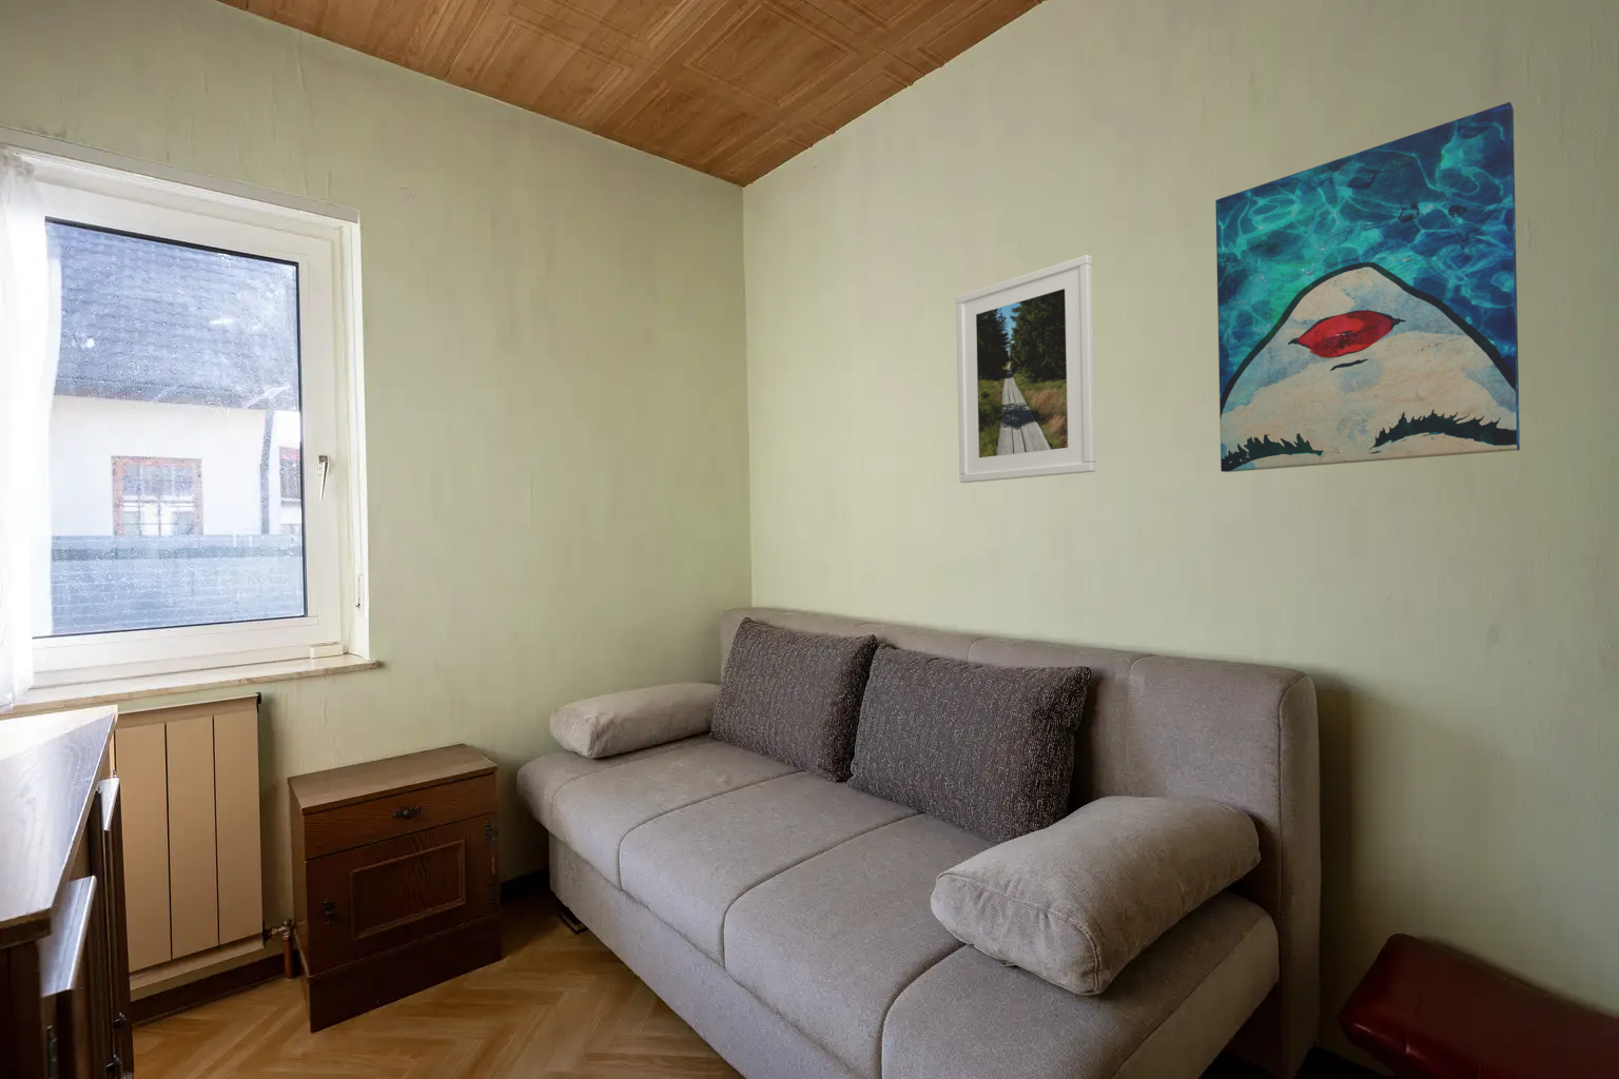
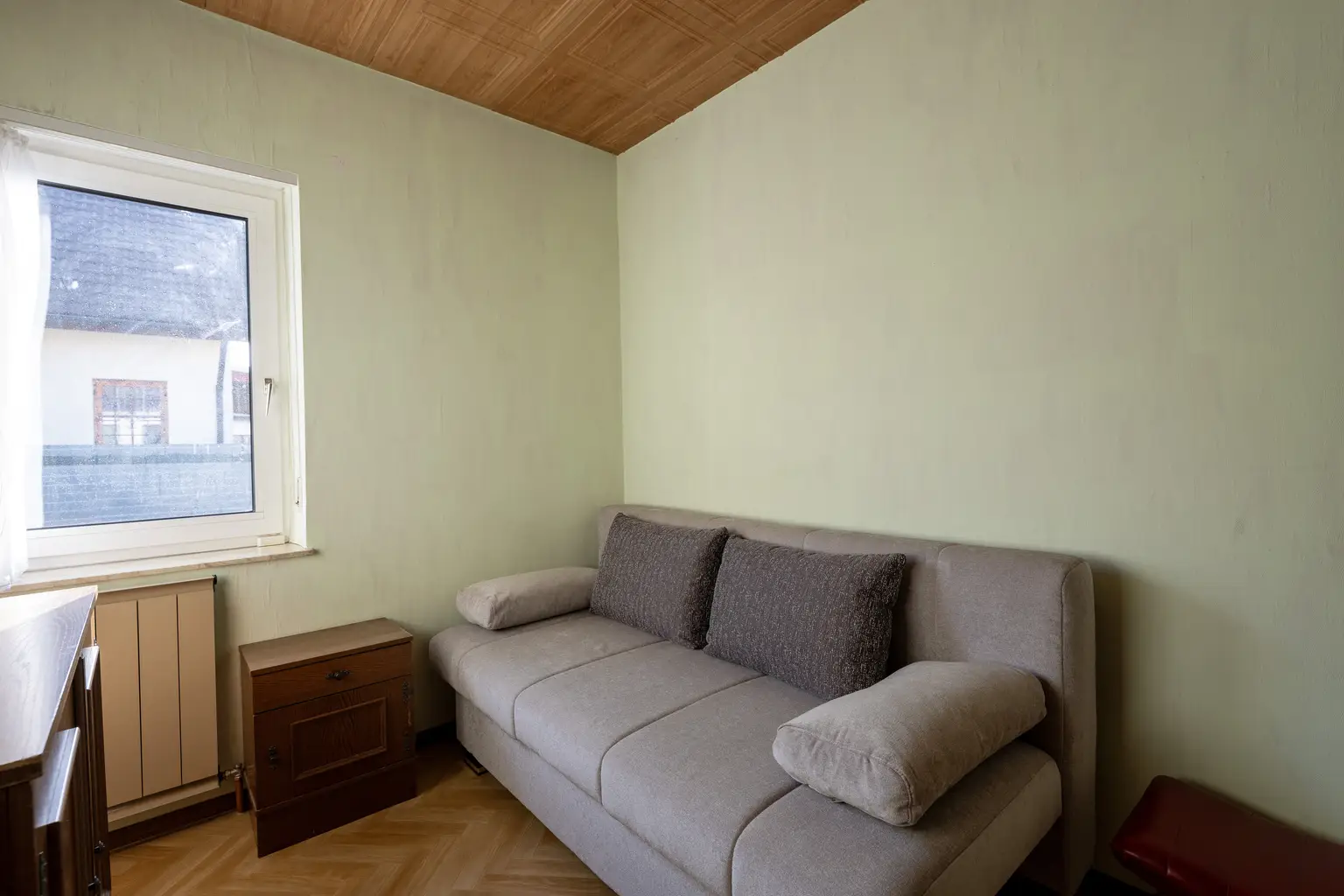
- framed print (1020, 377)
- wall art (1350, 311)
